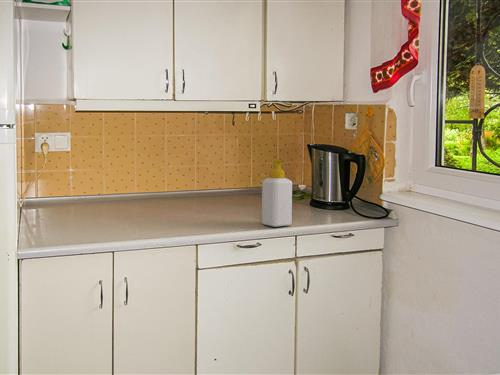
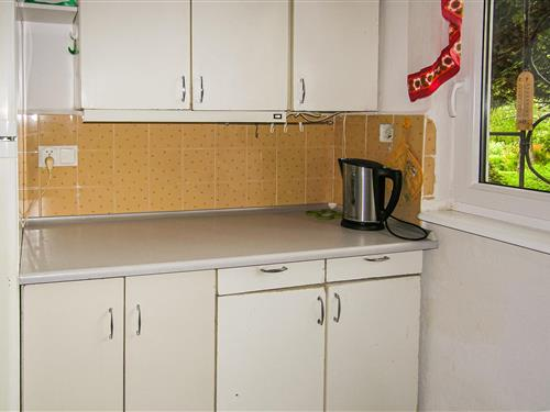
- soap bottle (276, 192)
